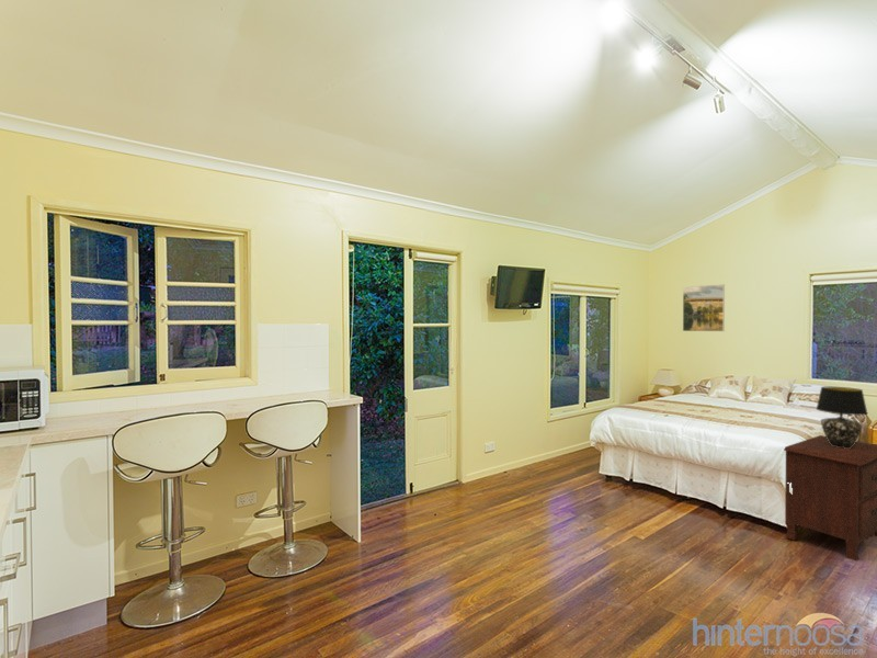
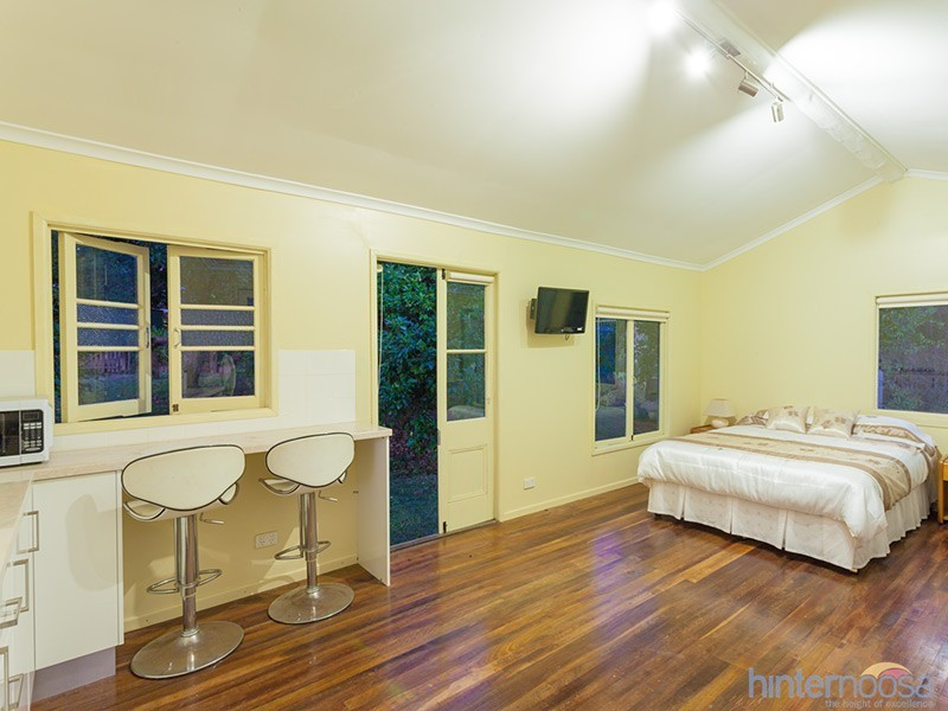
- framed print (703, 308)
- nightstand (839, 492)
- table lamp (841, 417)
